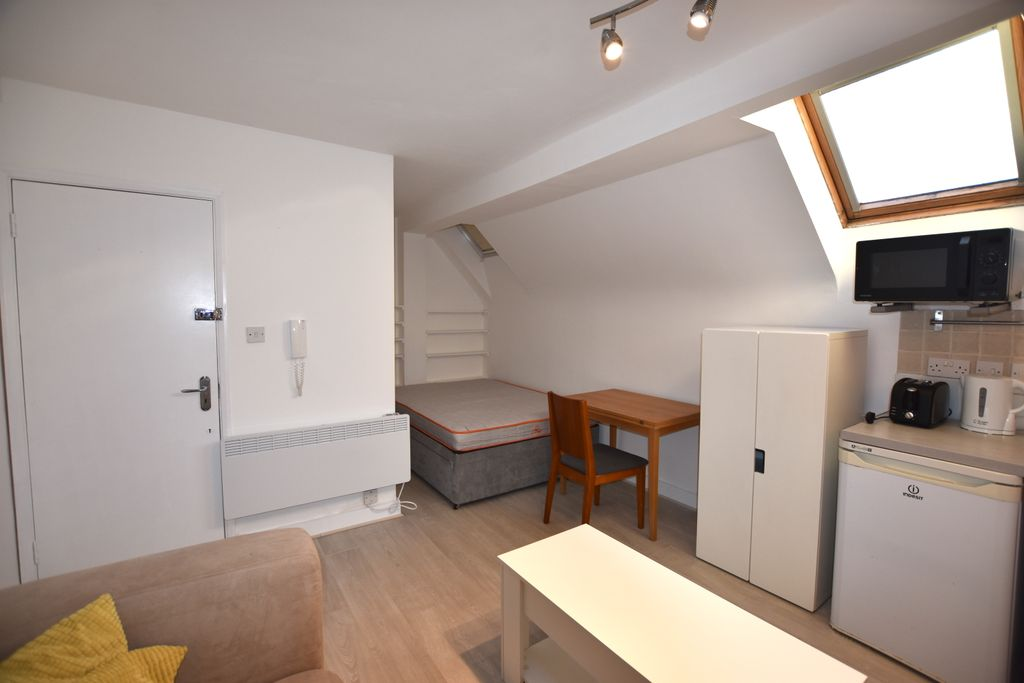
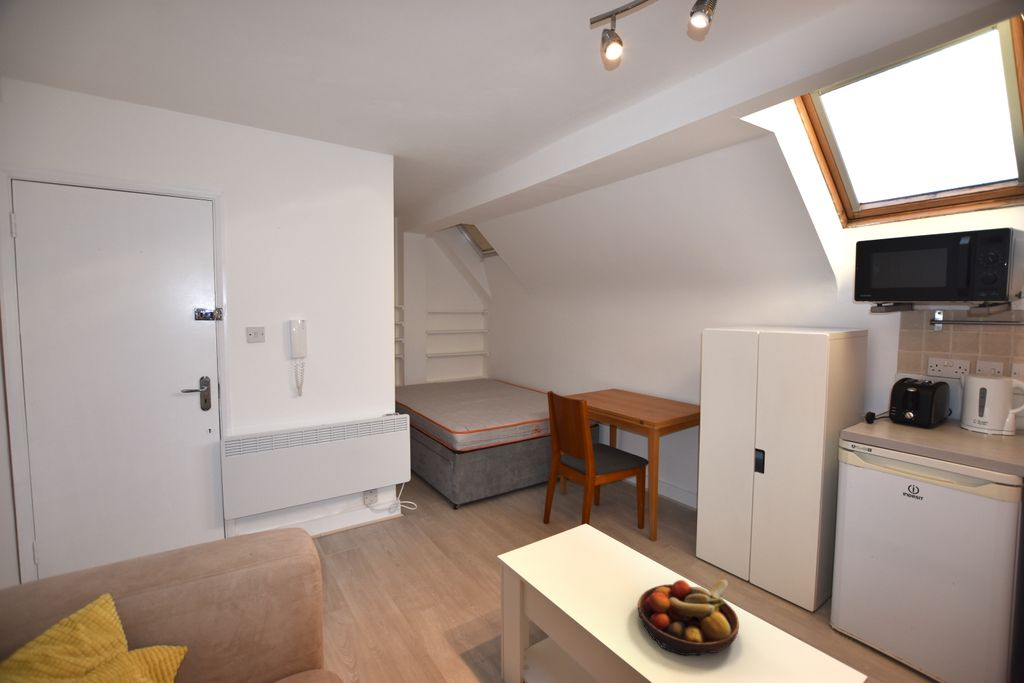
+ fruit bowl (687, 606)
